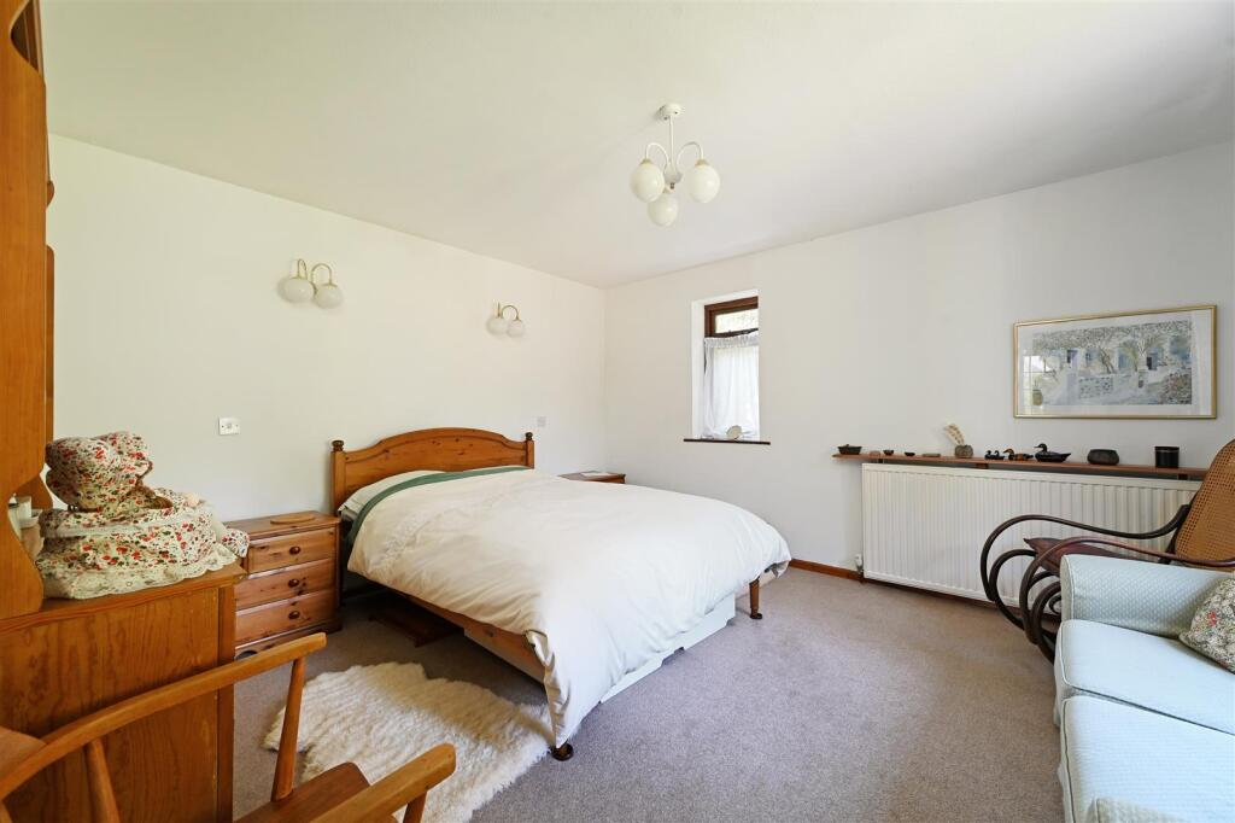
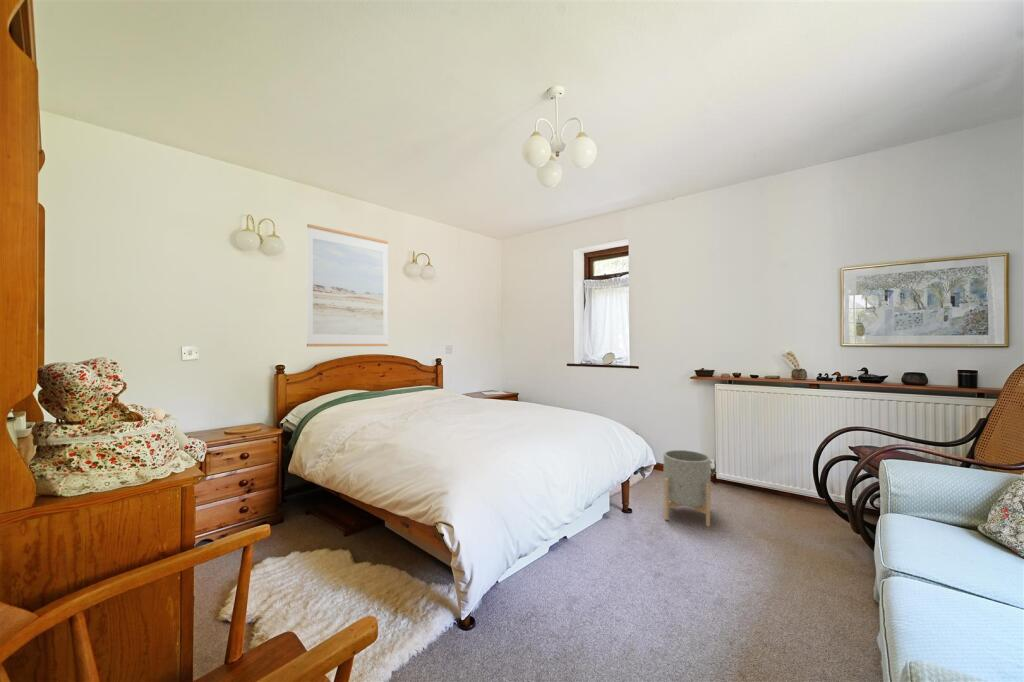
+ planter (686, 485)
+ wall art (350, 289)
